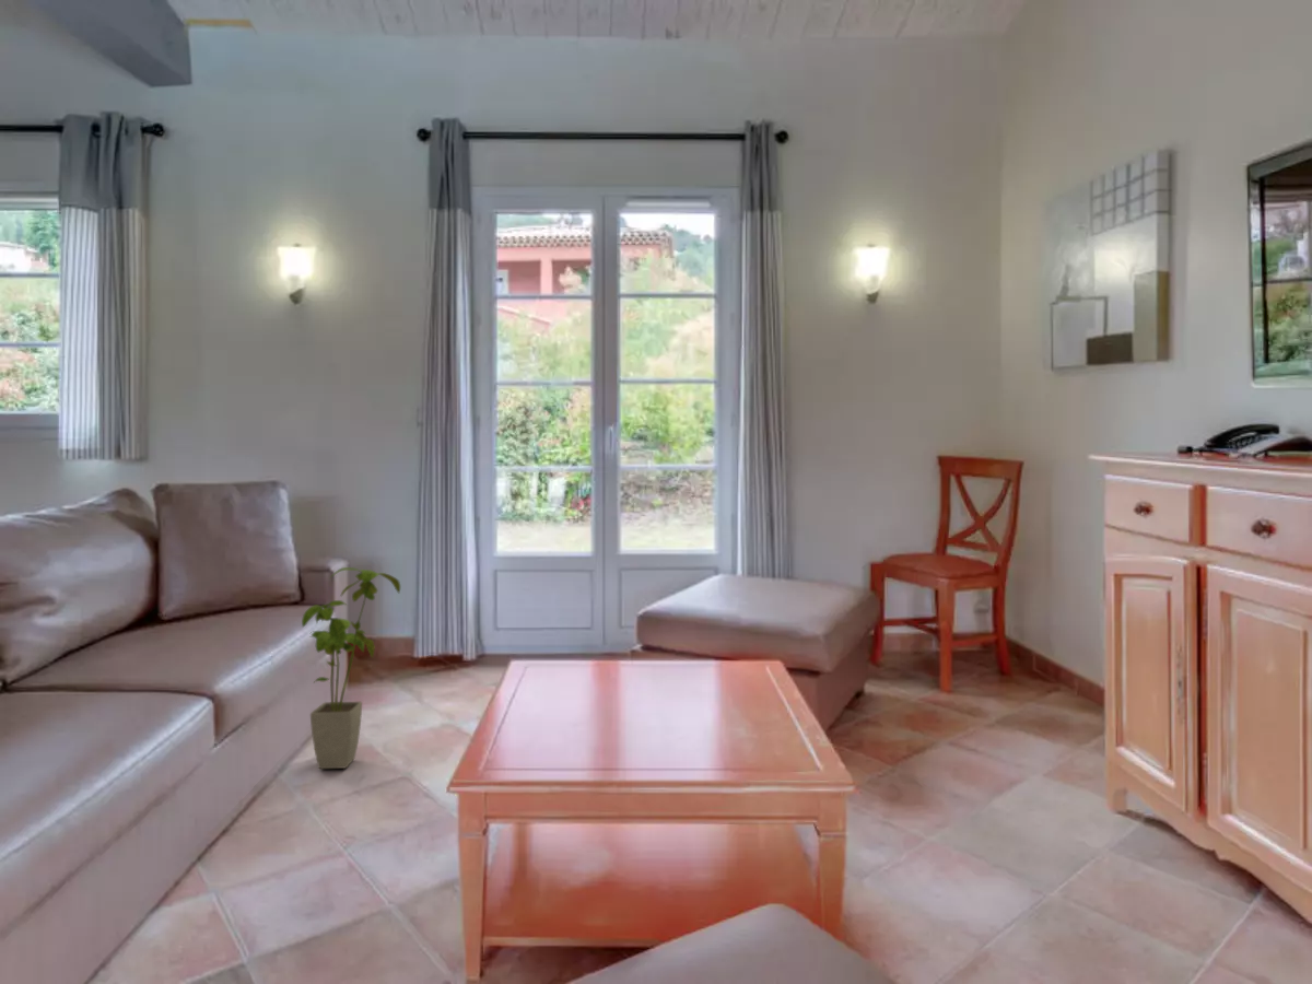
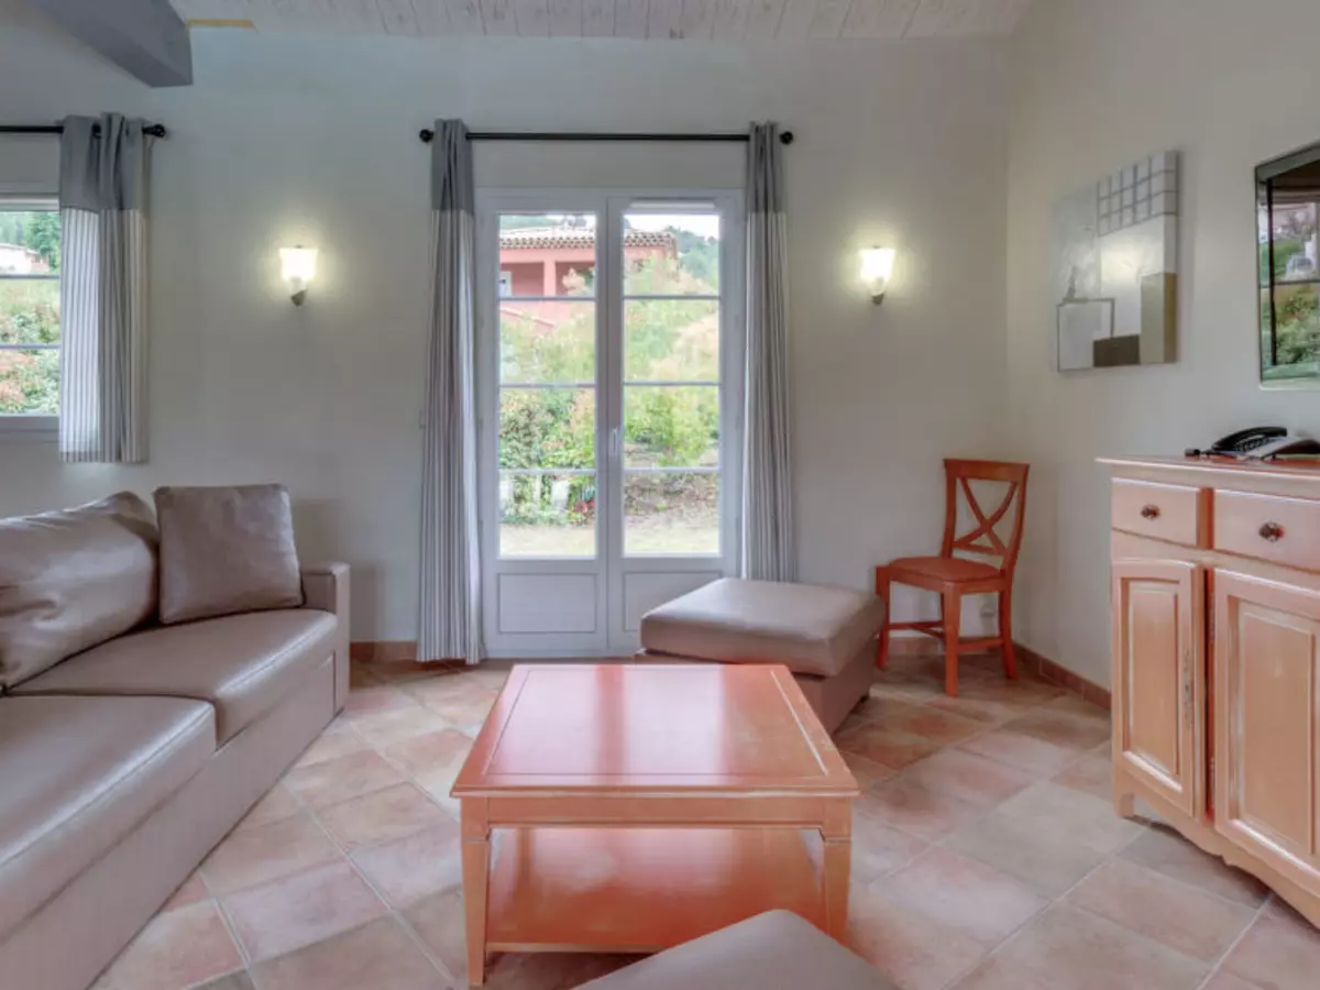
- house plant (350, 663)
